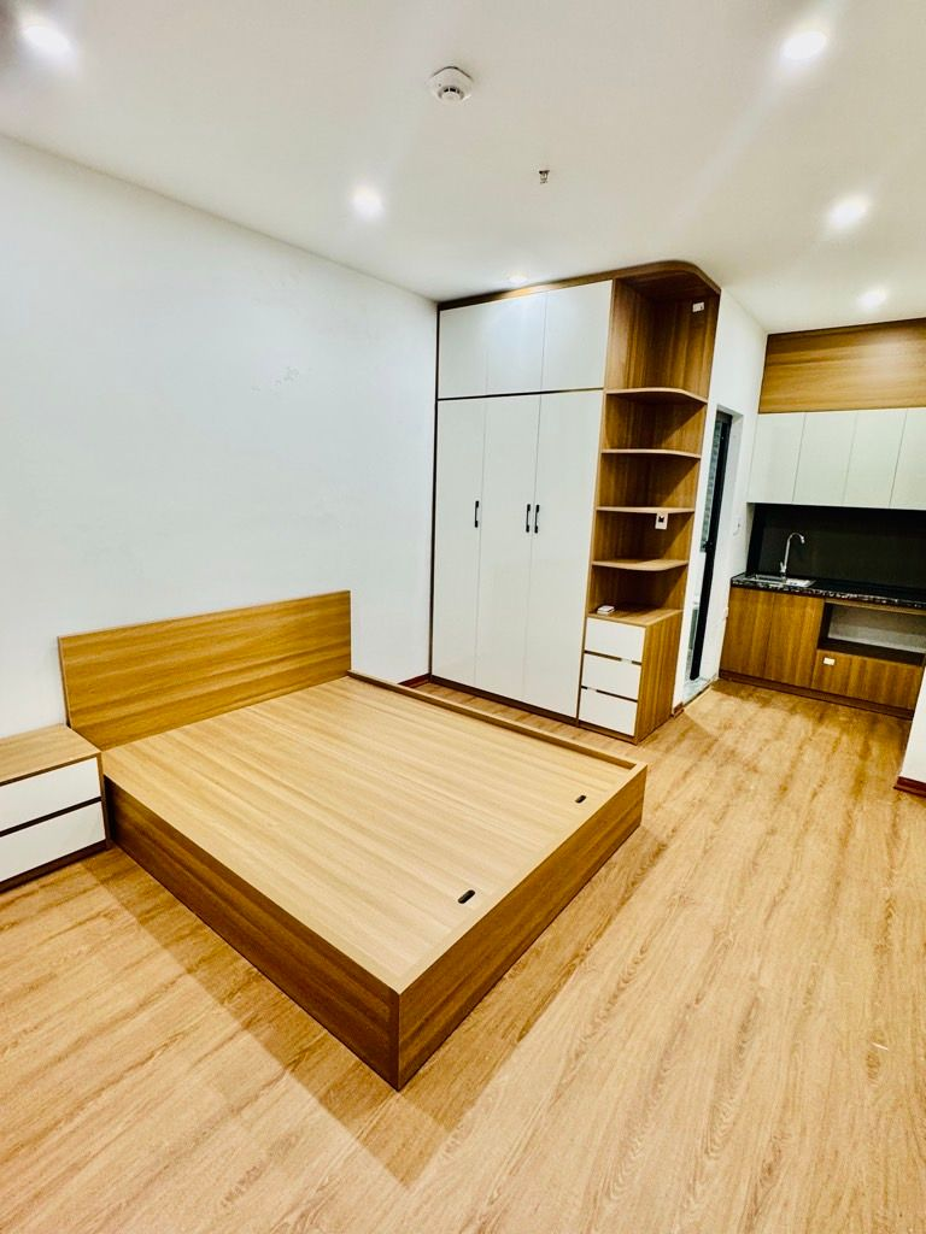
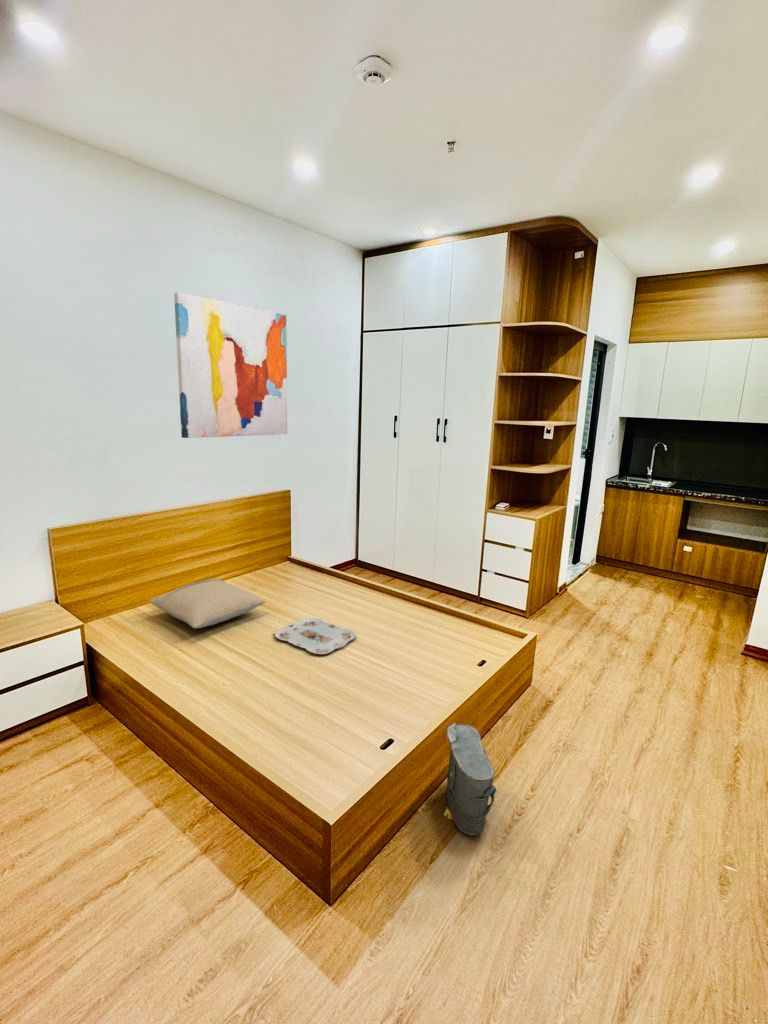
+ serving tray (315, 635)
+ pillow (207, 601)
+ wall art (237, 372)
+ bag (470, 778)
